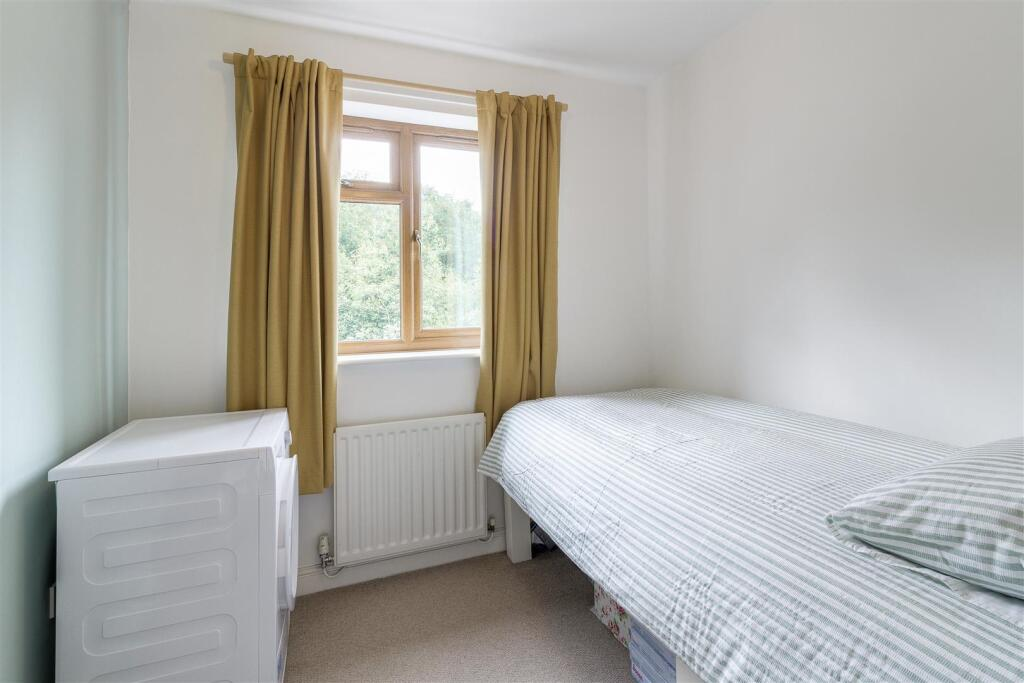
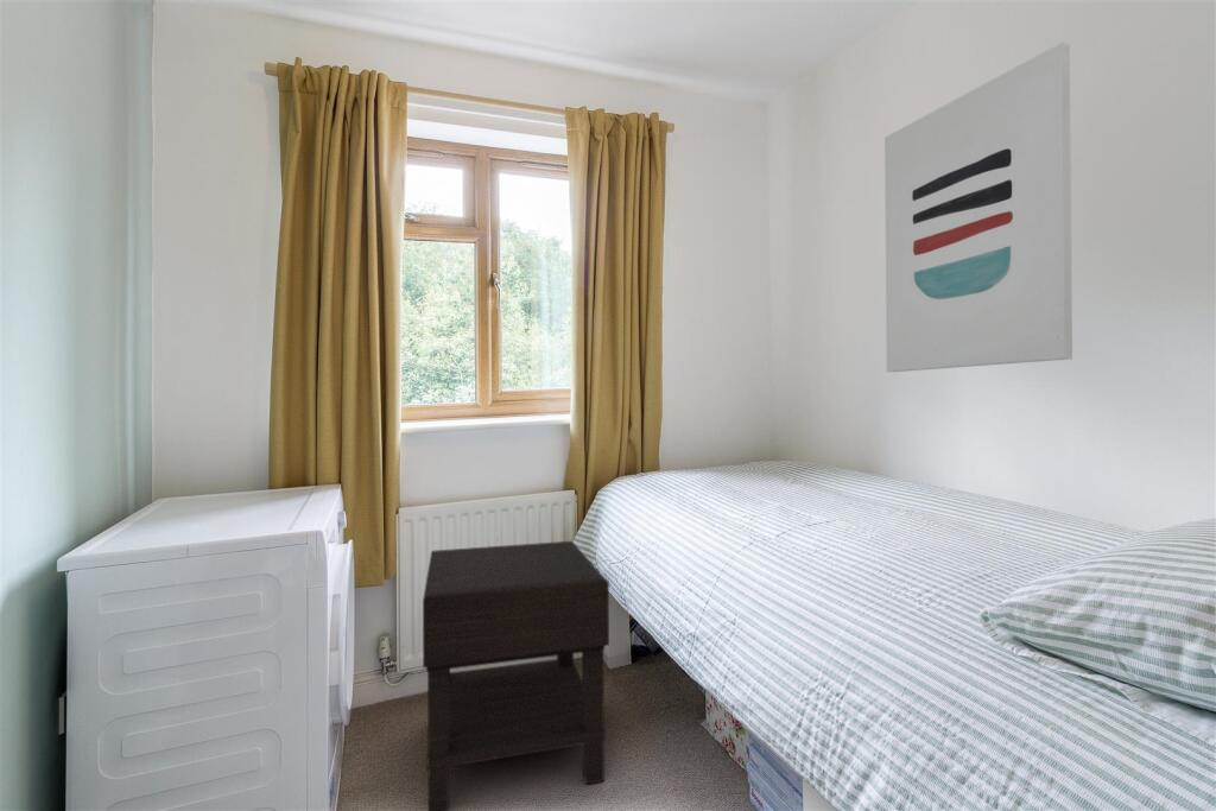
+ wall art (964, 232)
+ nightstand (511, 653)
